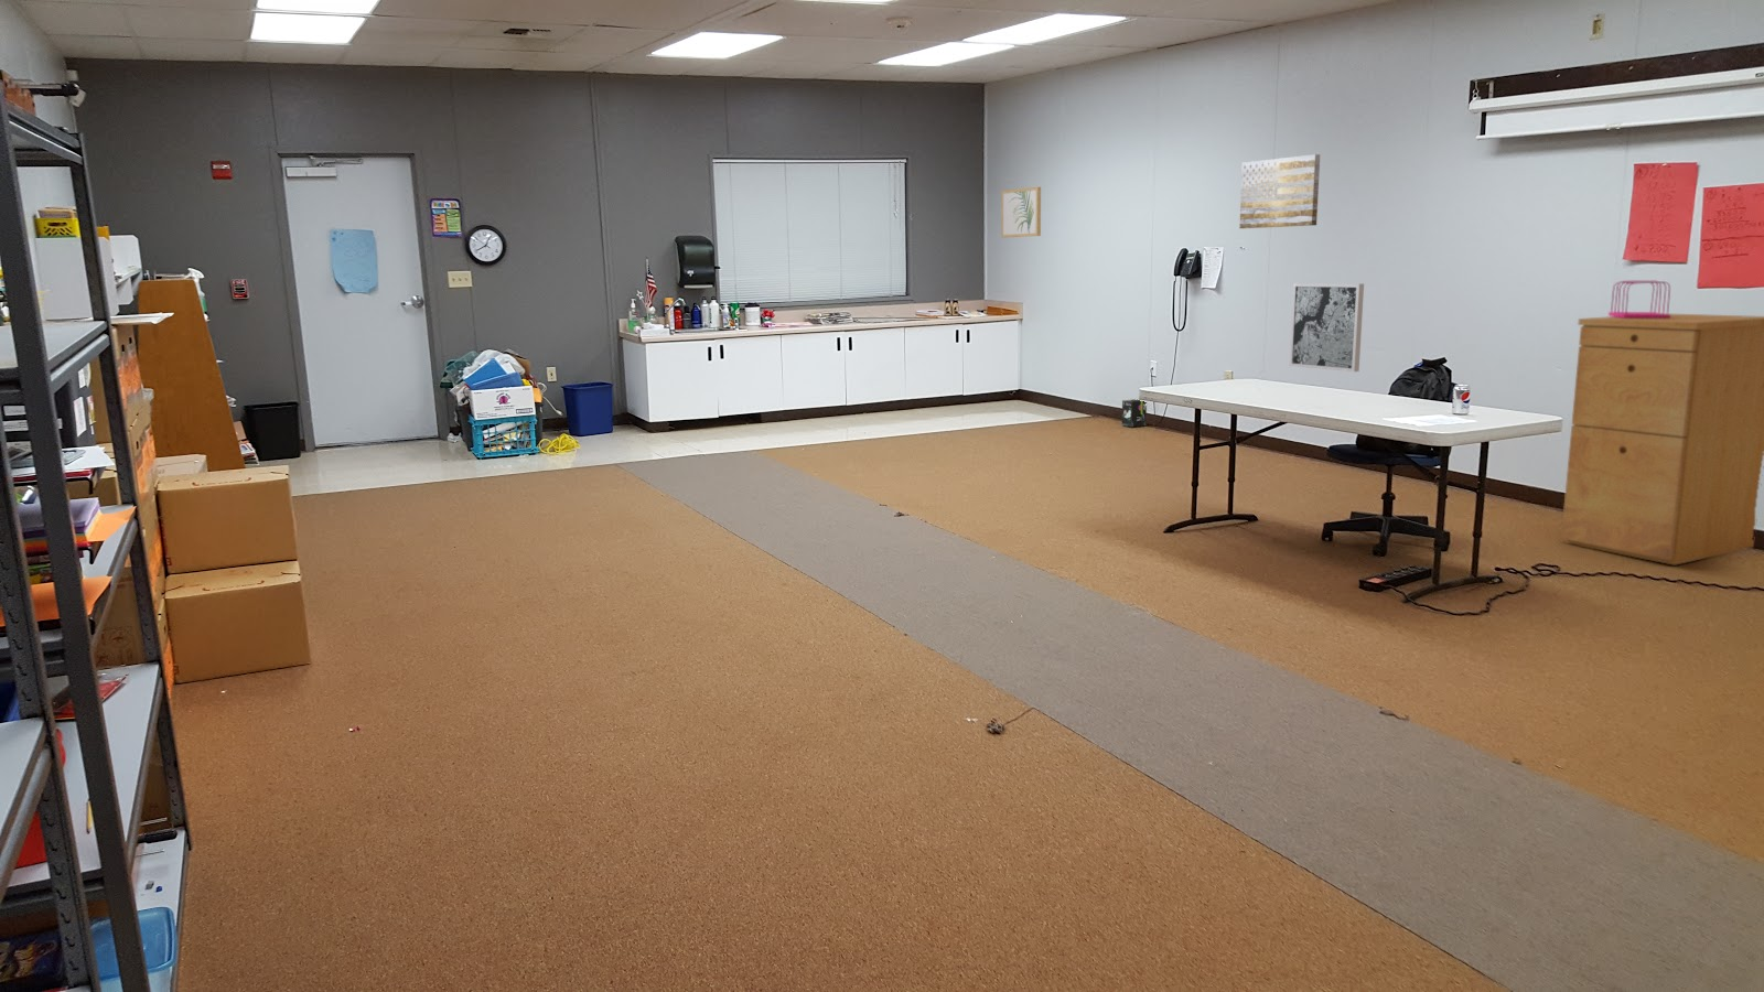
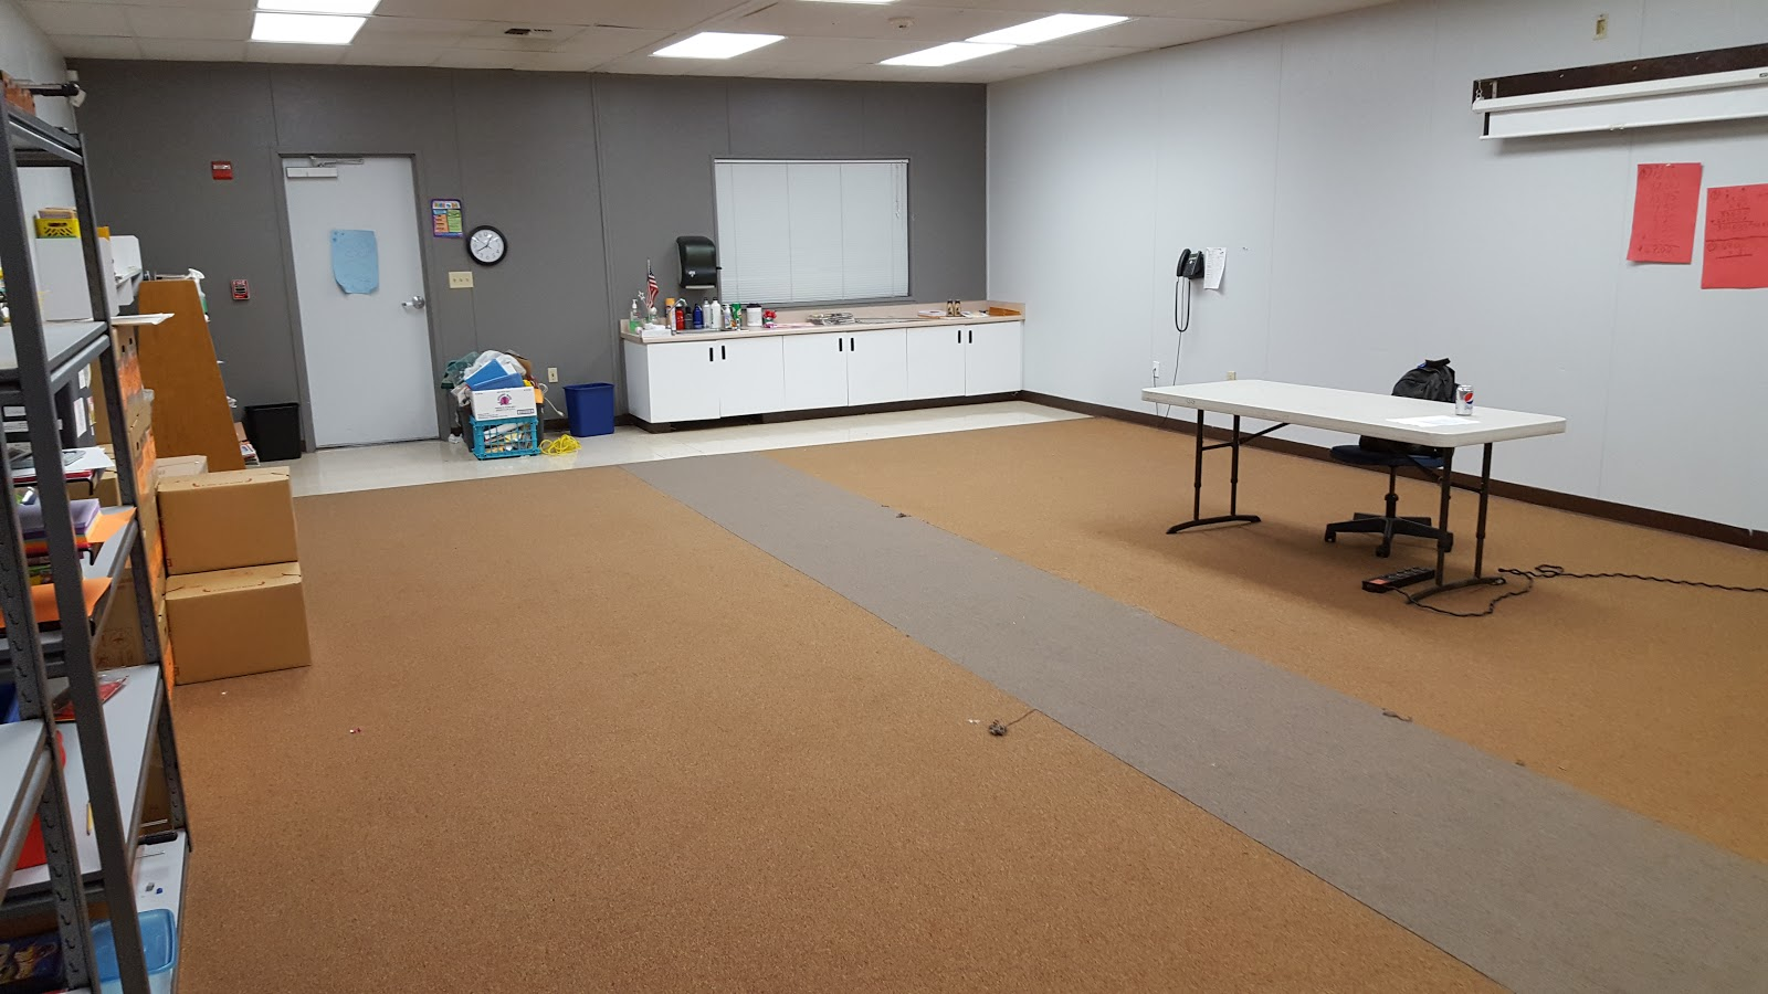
- wall art (1325, 326)
- file sorter (1651, 298)
- filing cabinet (1666, 434)
- wall art (1278, 193)
- wall art (1020, 213)
- box (1133, 412)
